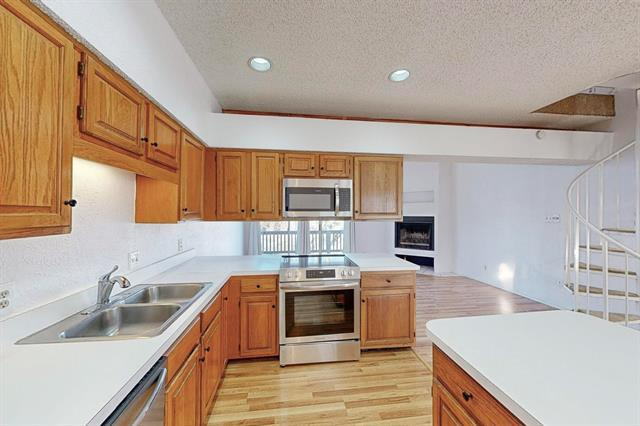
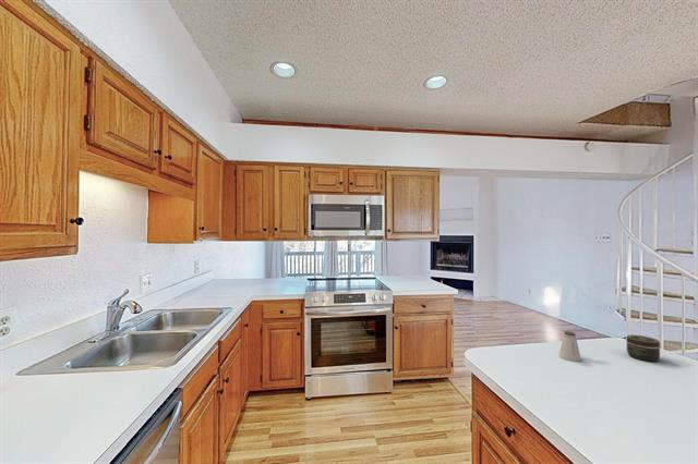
+ jar (642, 347)
+ saltshaker (569, 344)
